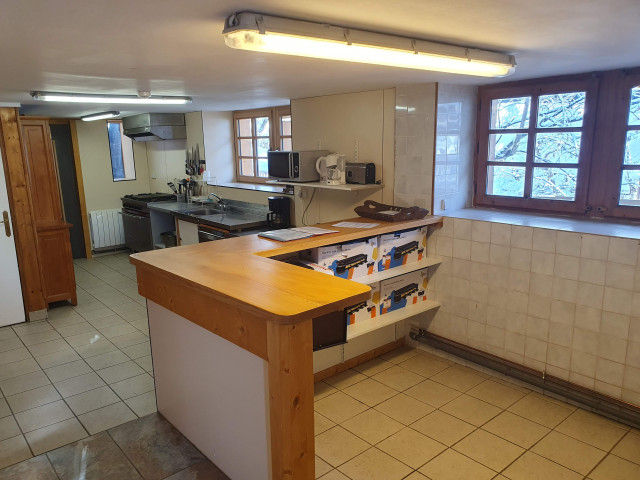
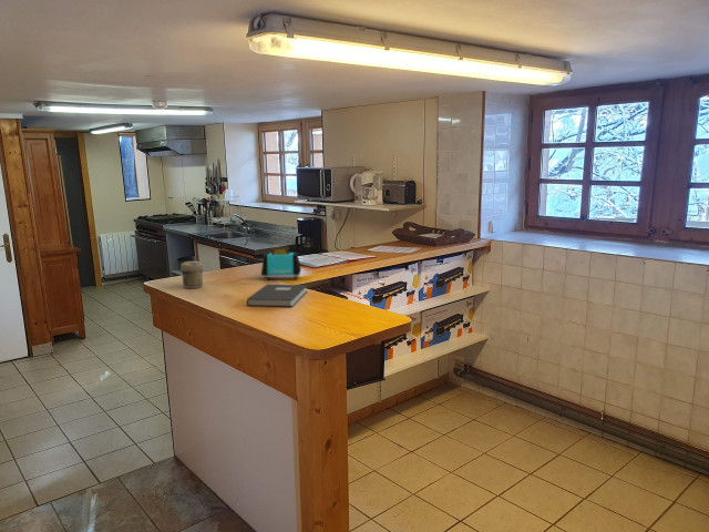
+ jar (192, 274)
+ toaster (280, 263)
+ book (278, 295)
